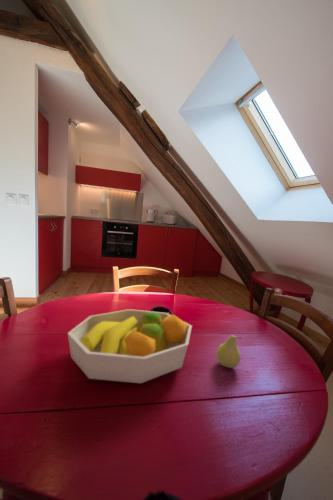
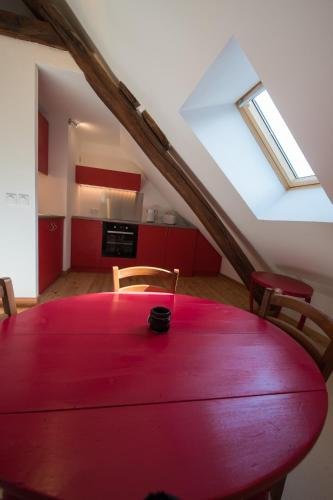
- fruit (230, 348)
- fruit bowl (134, 337)
